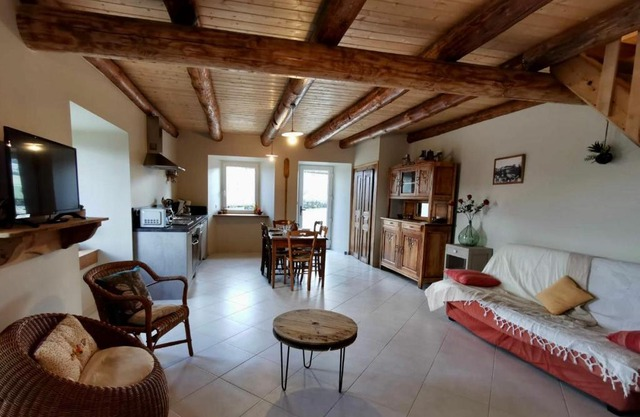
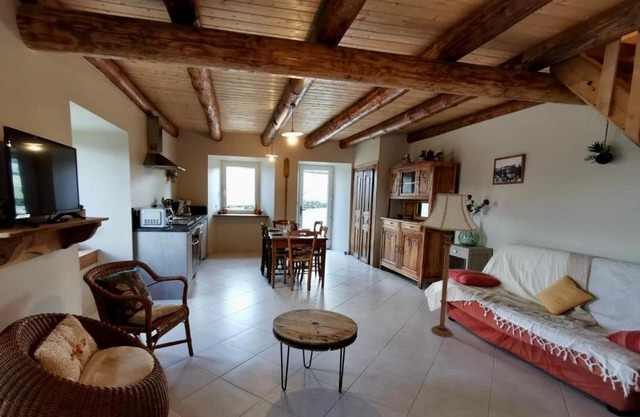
+ floor lamp (446, 261)
